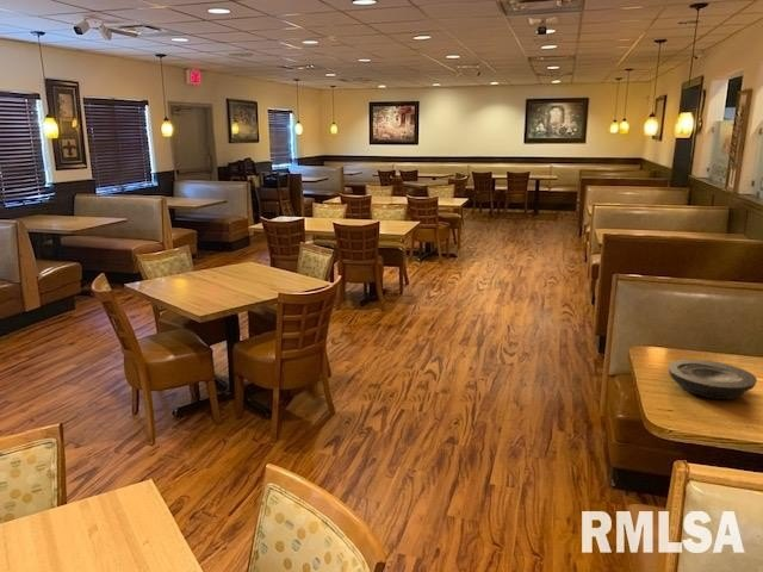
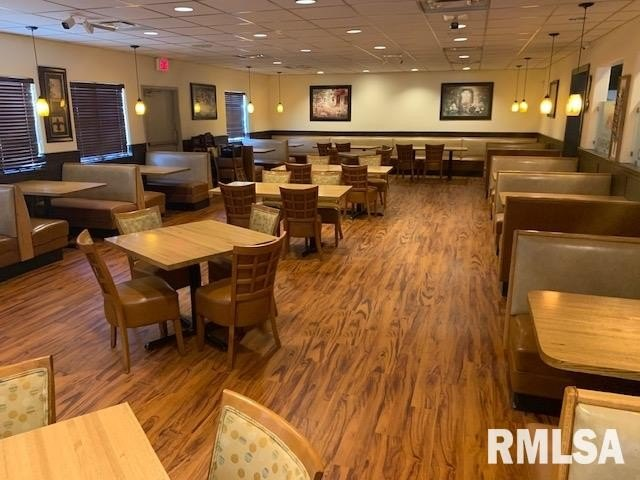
- plate (709, 380)
